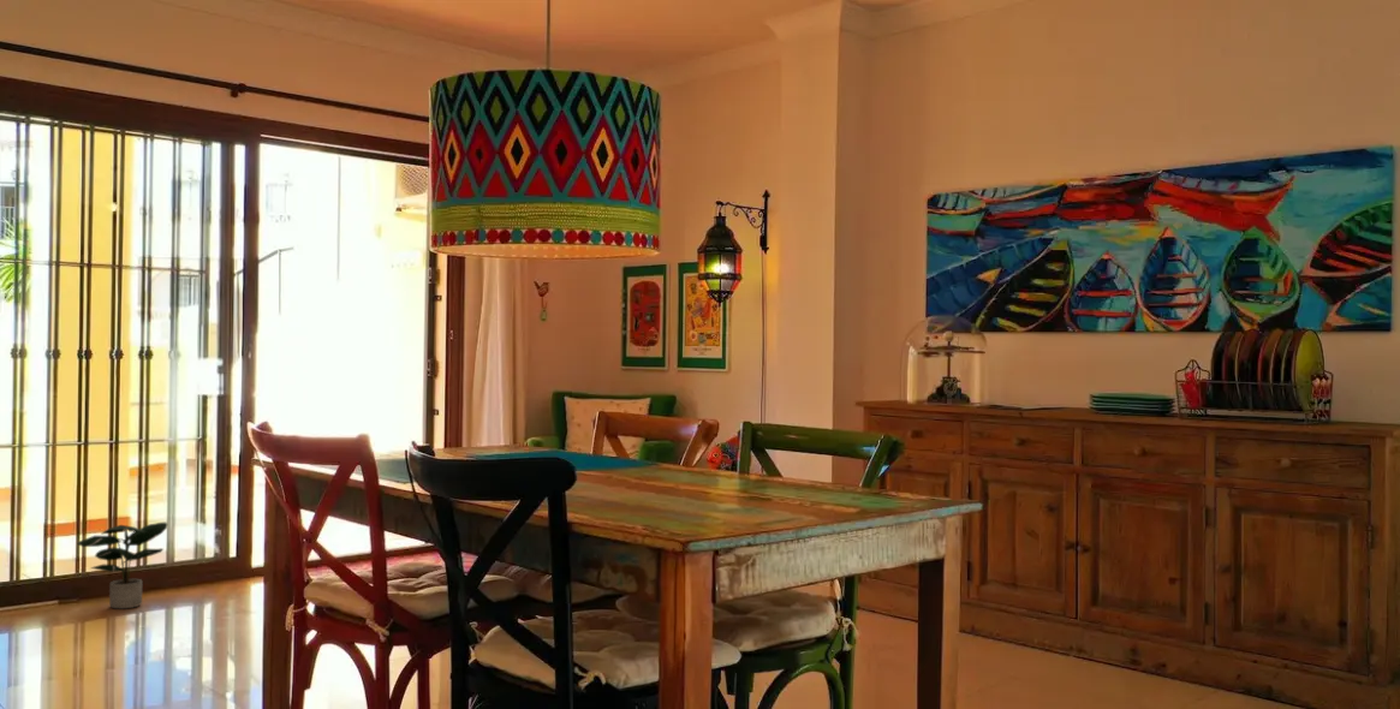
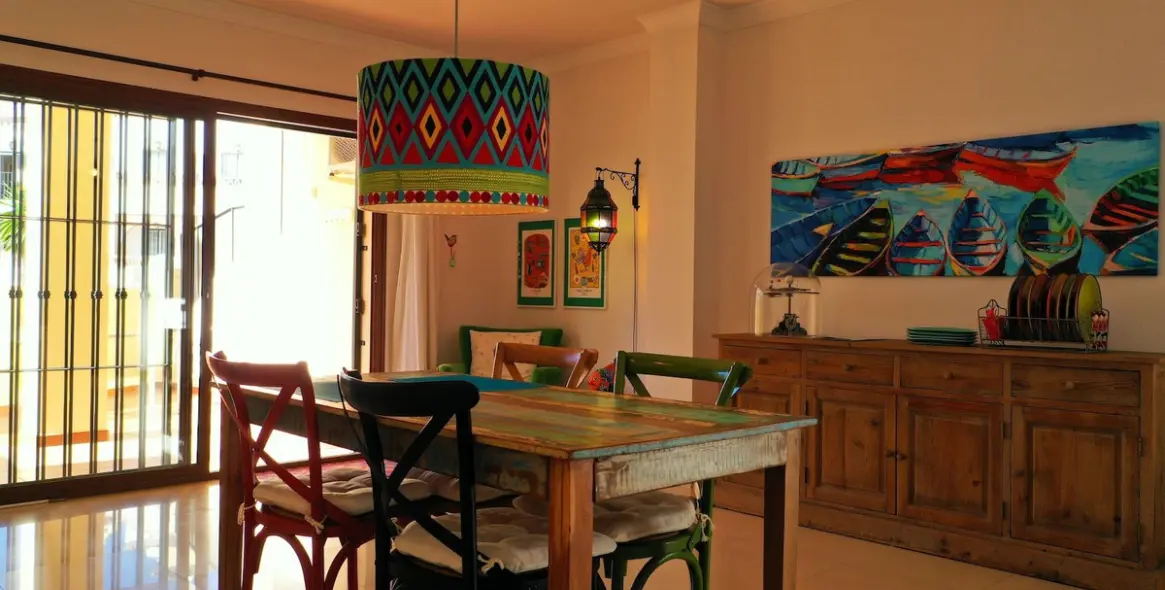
- potted plant (121, 564)
